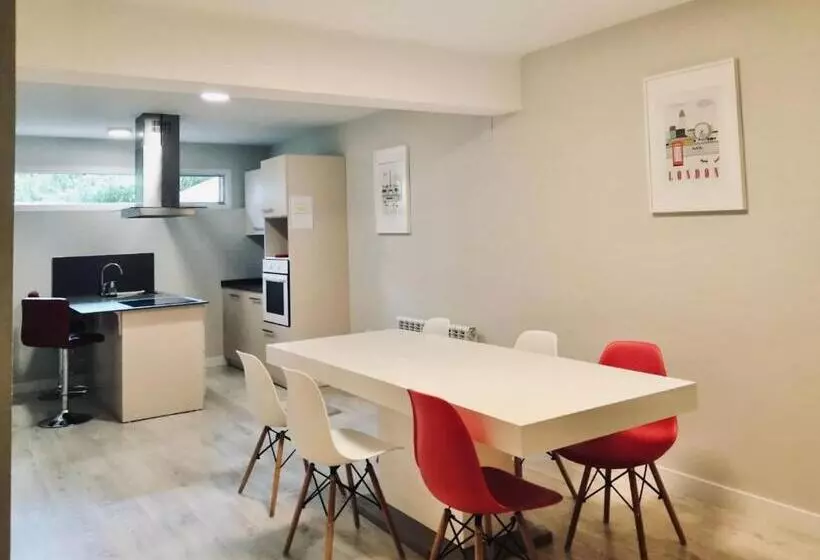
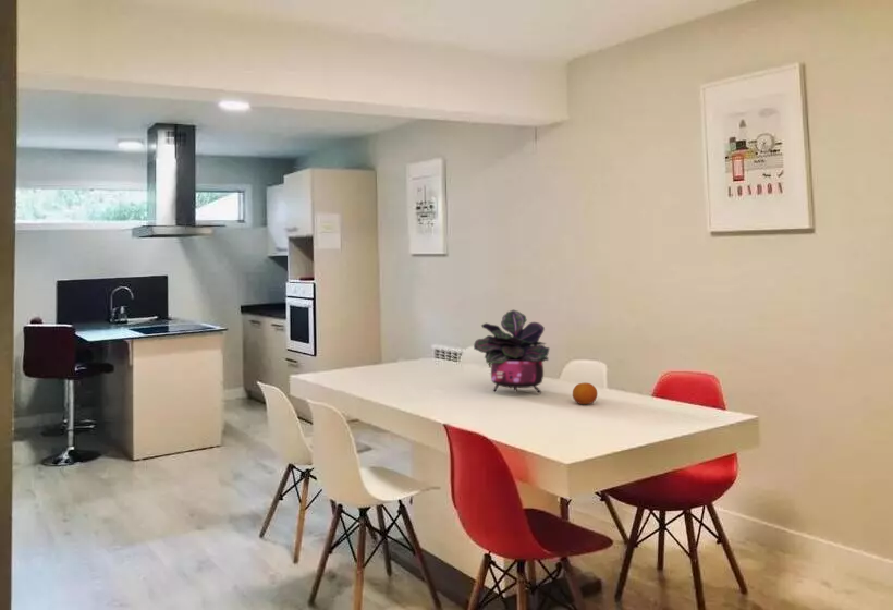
+ potted plant (515, 351)
+ fruit (585, 393)
